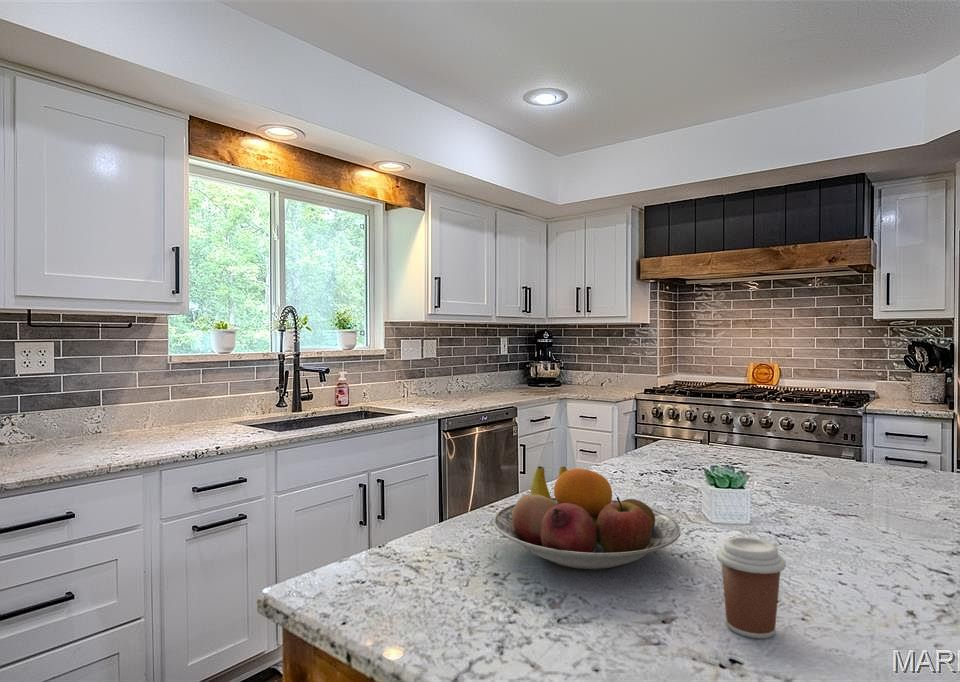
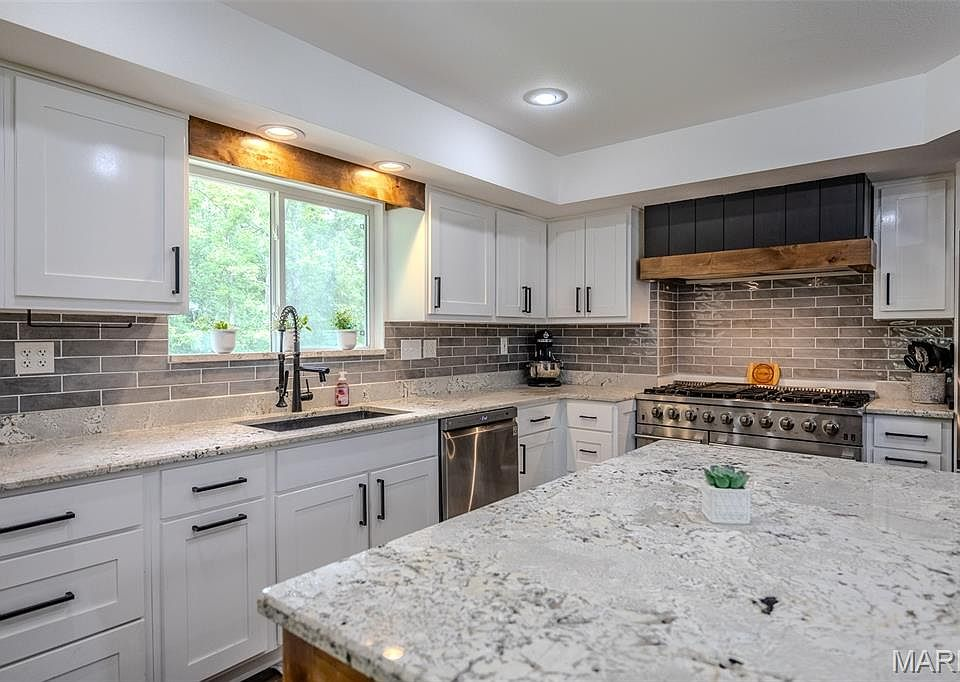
- coffee cup (750, 585)
- fruit bowl (584, 513)
